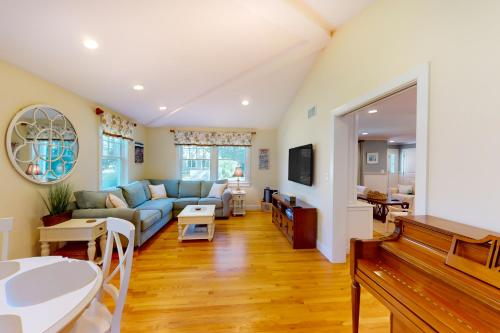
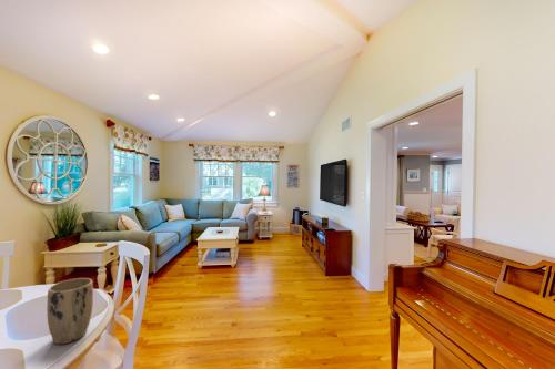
+ plant pot (70, 310)
